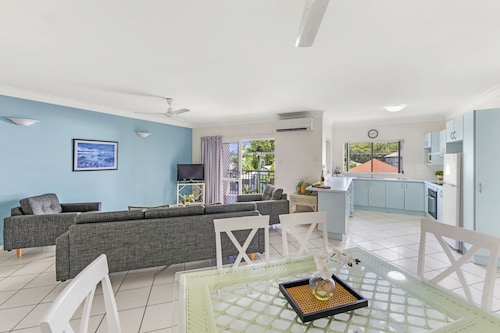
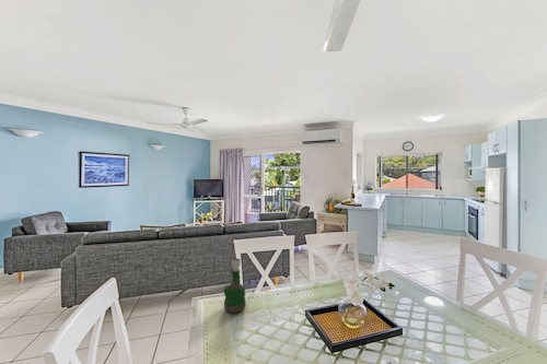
+ grog bottle (234, 283)
